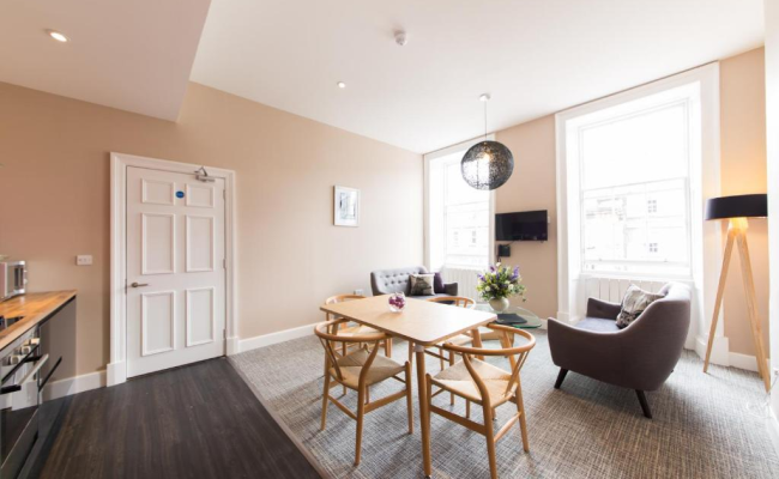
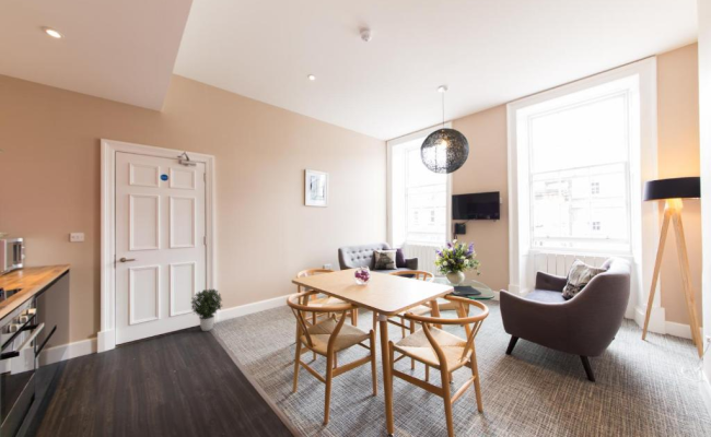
+ potted plant (207, 309)
